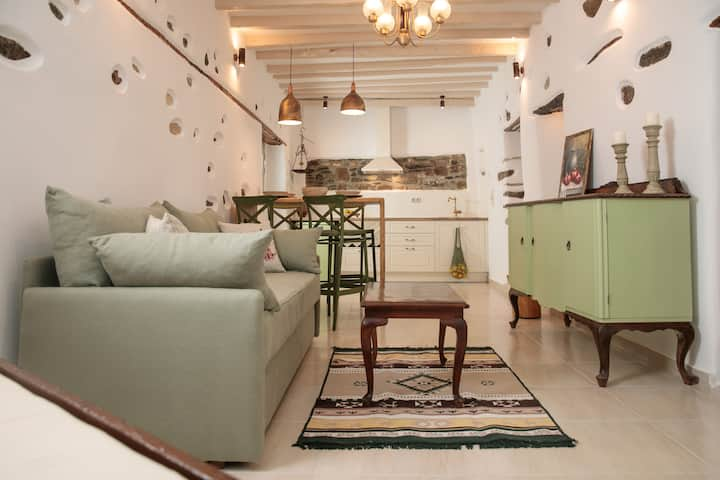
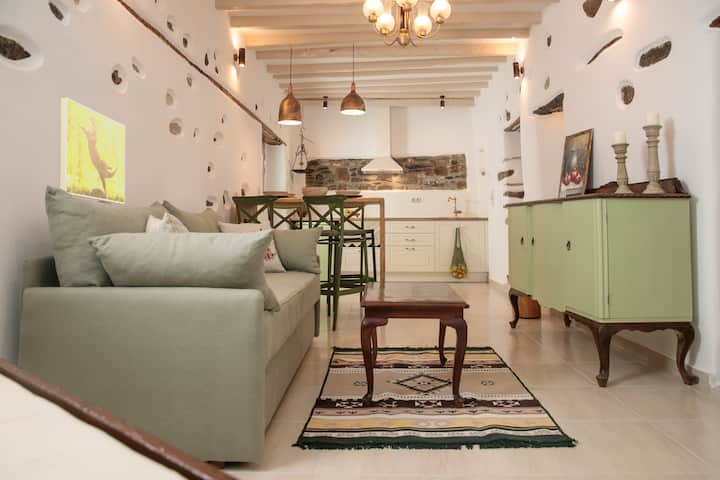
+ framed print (95, 155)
